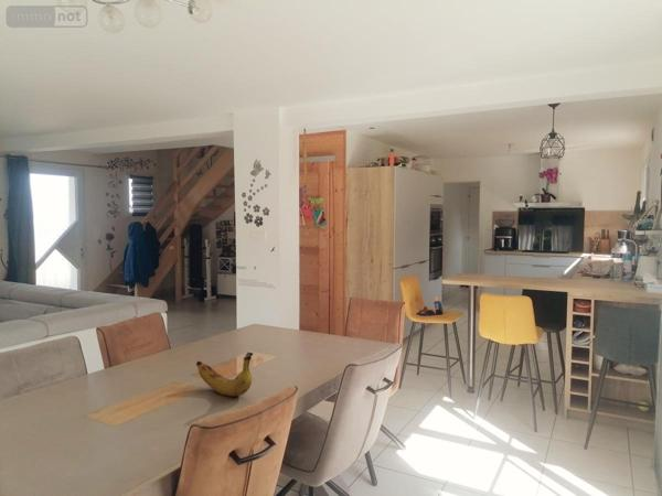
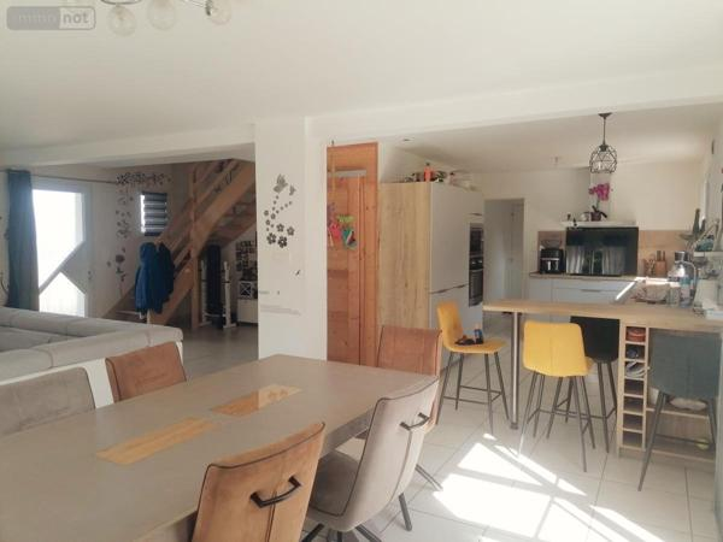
- banana (220, 375)
